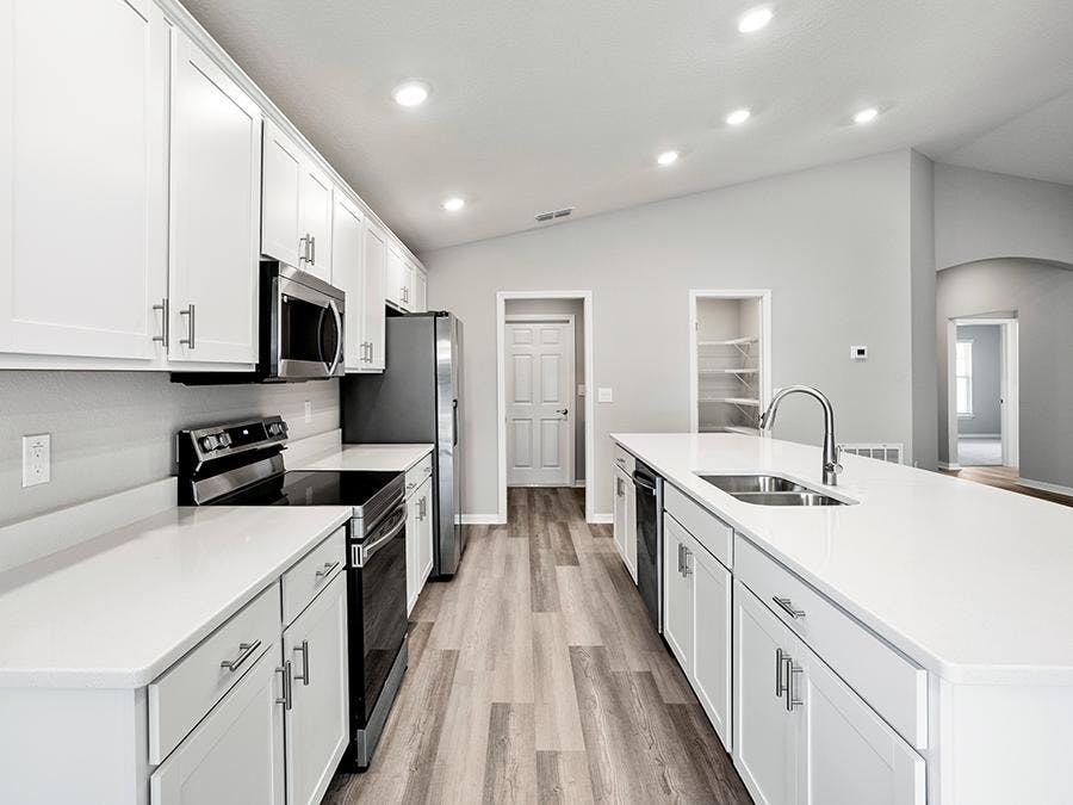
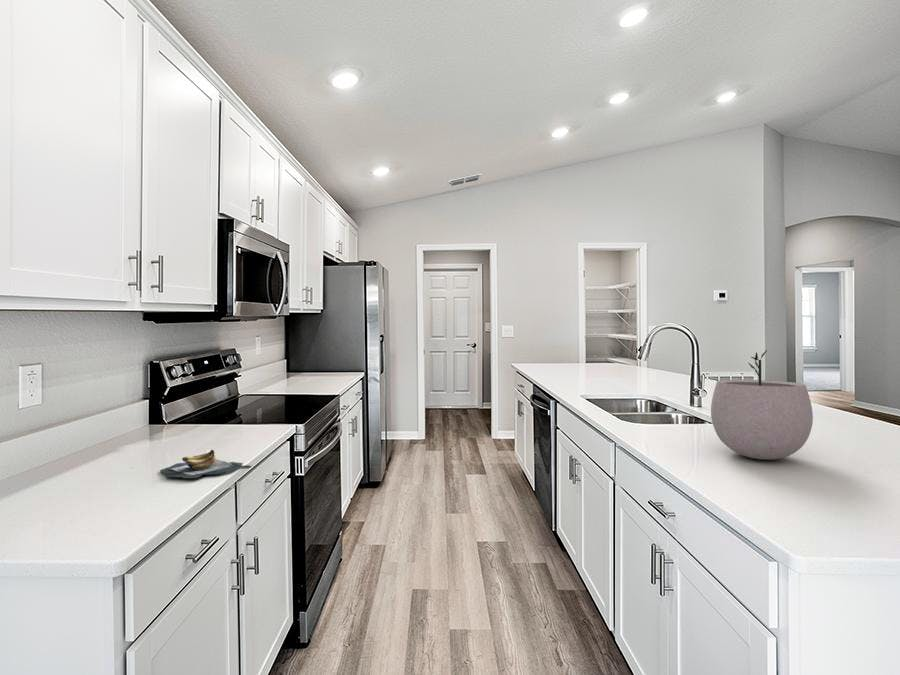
+ plant pot (759, 403)
+ banana bunch (203, 459)
